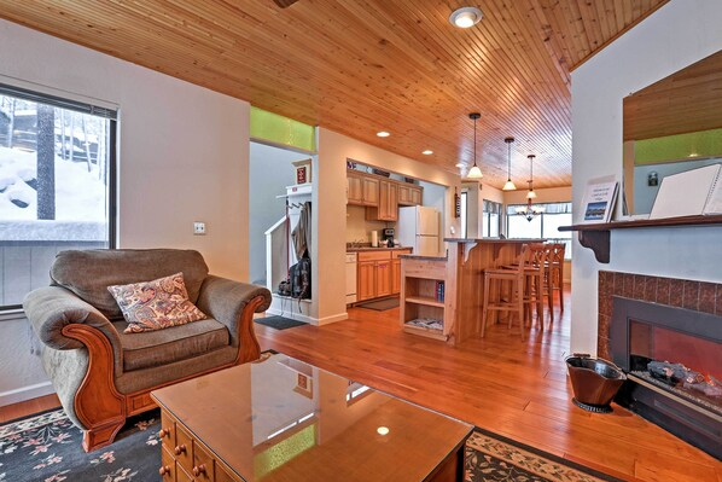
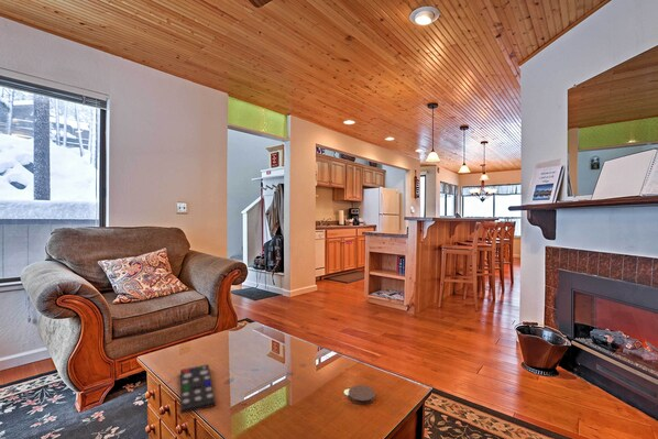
+ remote control (196, 385)
+ coaster (361, 394)
